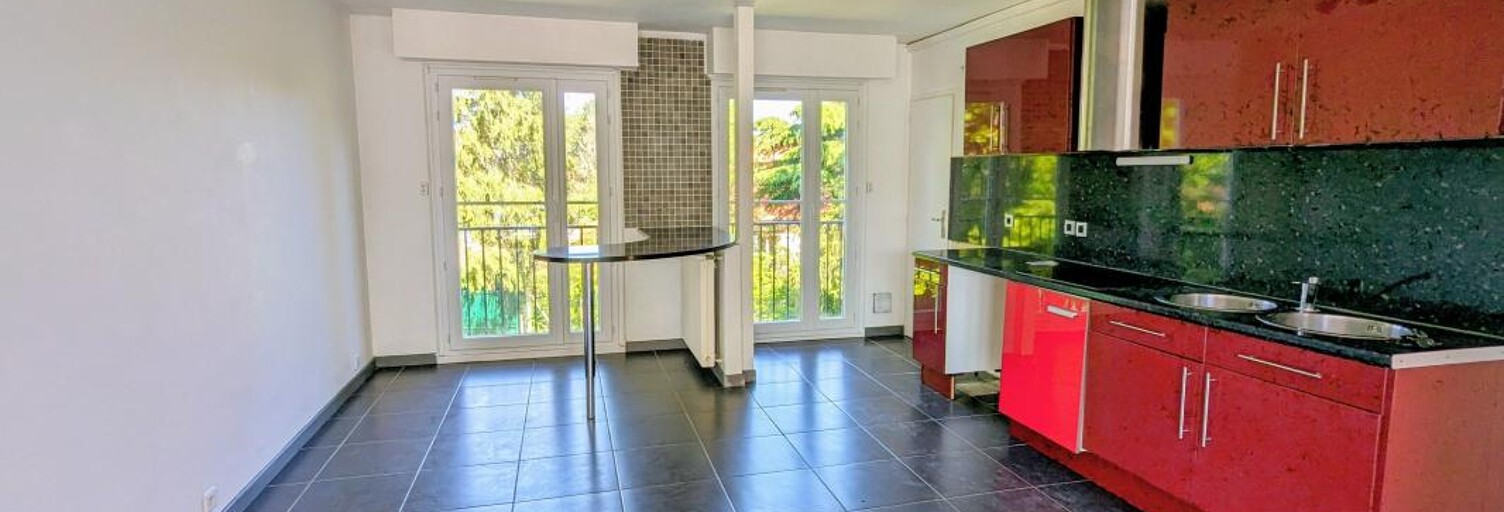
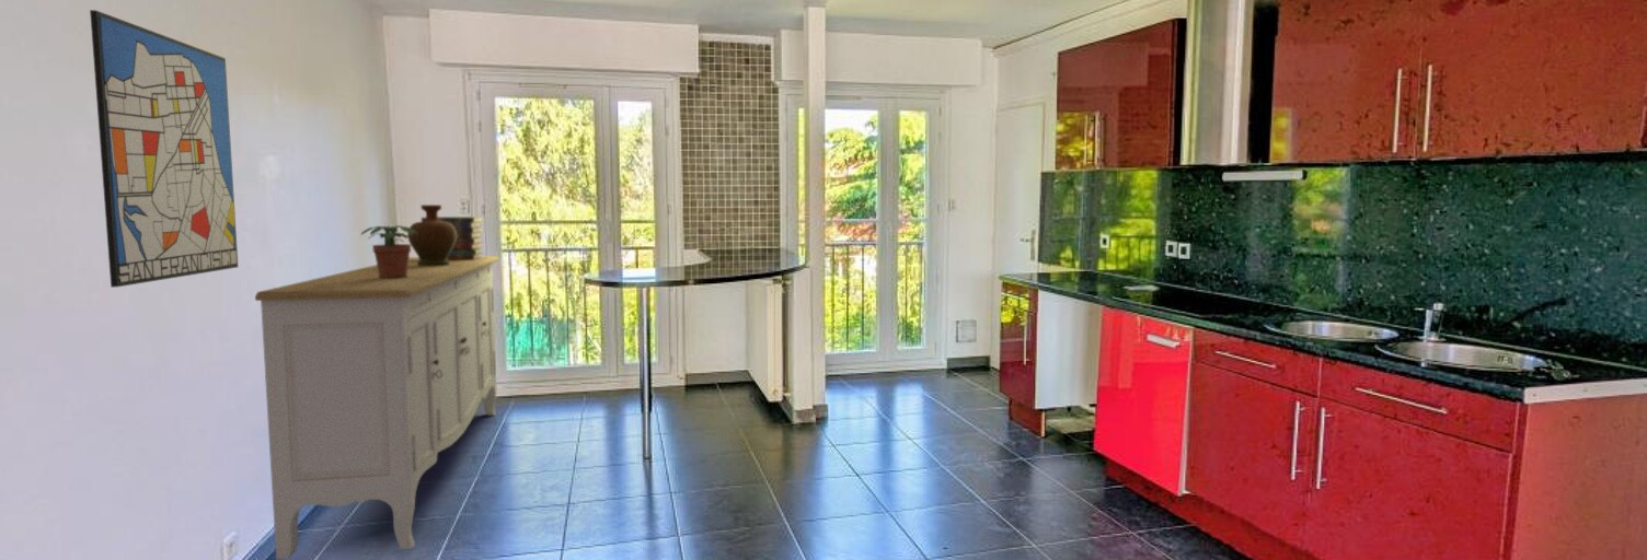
+ sideboard (411, 370)
+ book stack (457, 237)
+ decorative vase (431, 234)
+ potted plant (391, 250)
+ wall art (175, 158)
